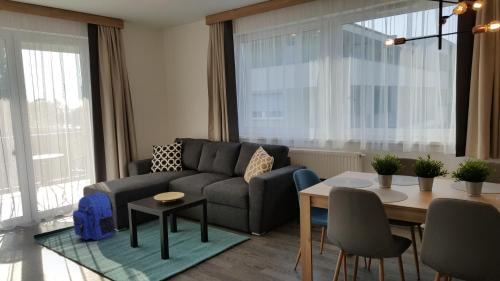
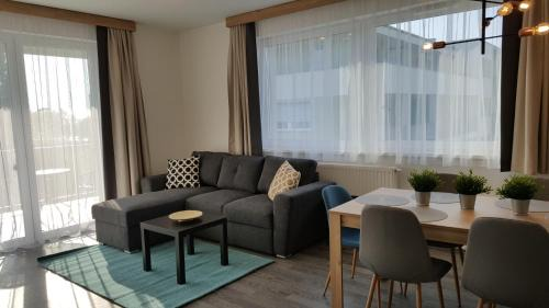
- backpack (93, 215)
